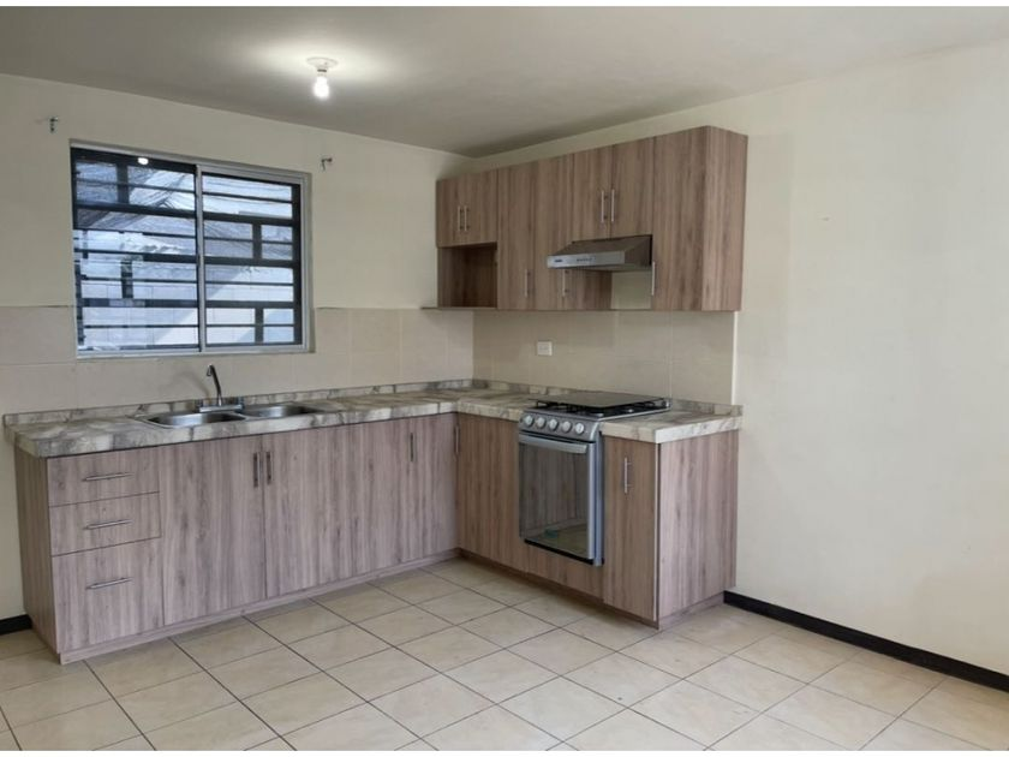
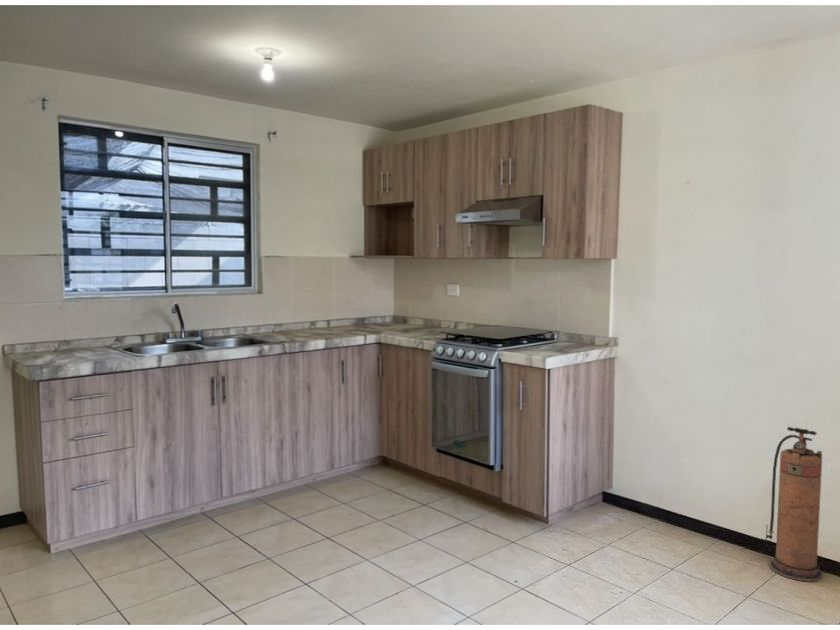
+ fire extinguisher (798, 499)
